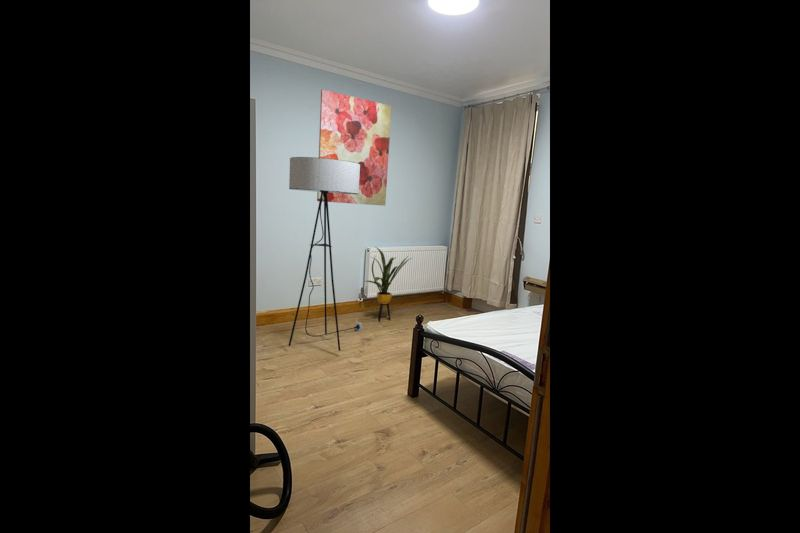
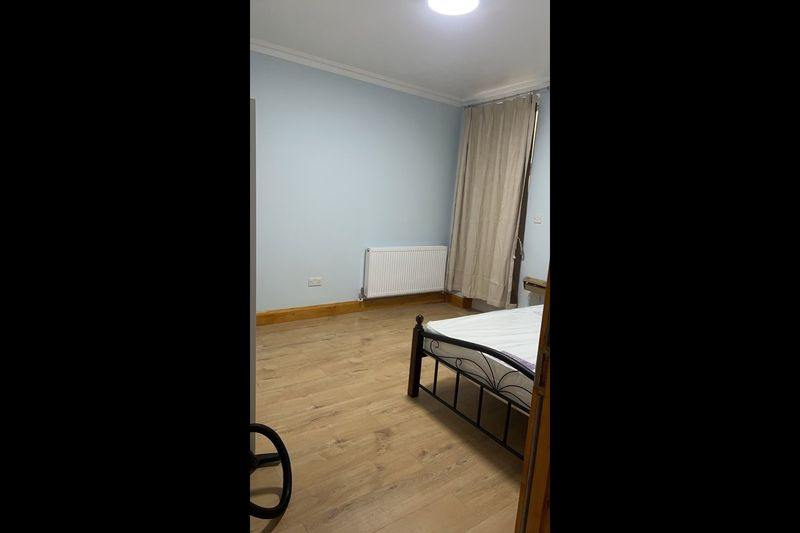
- wall art (355, 151)
- house plant (386, 284)
- floor lamp (331, 257)
